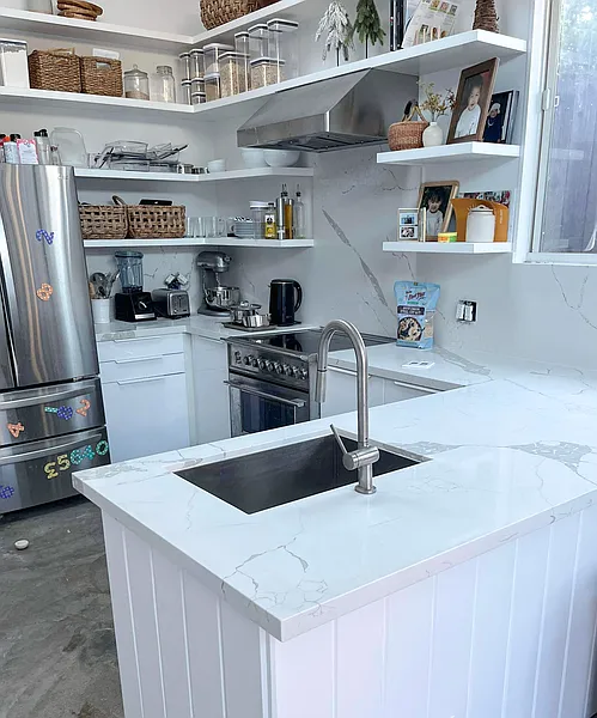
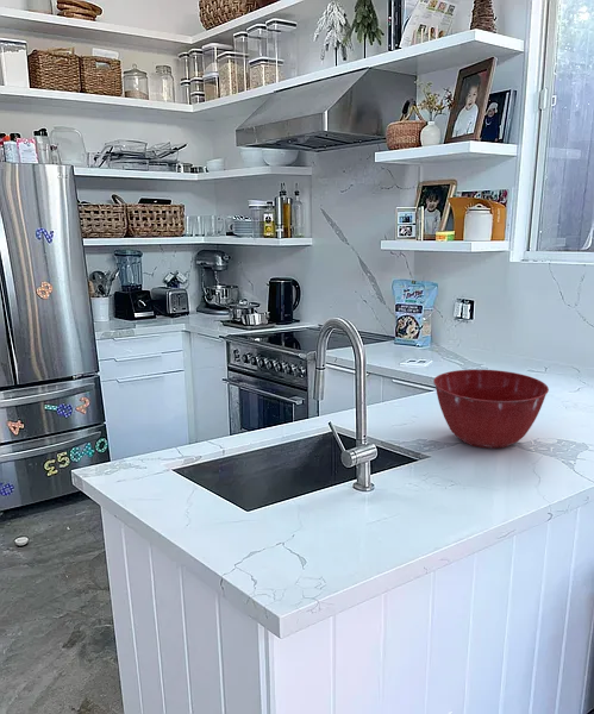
+ mixing bowl (488, 411)
